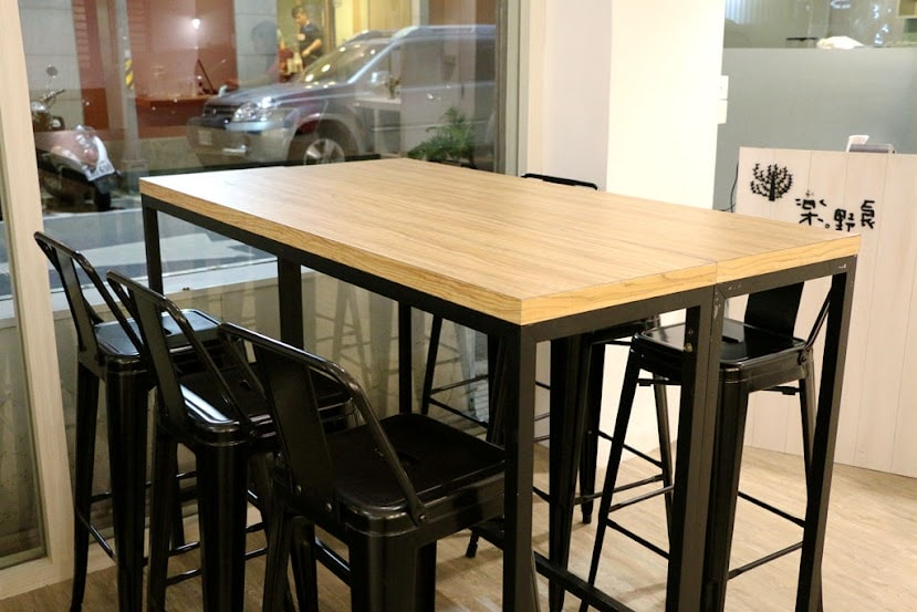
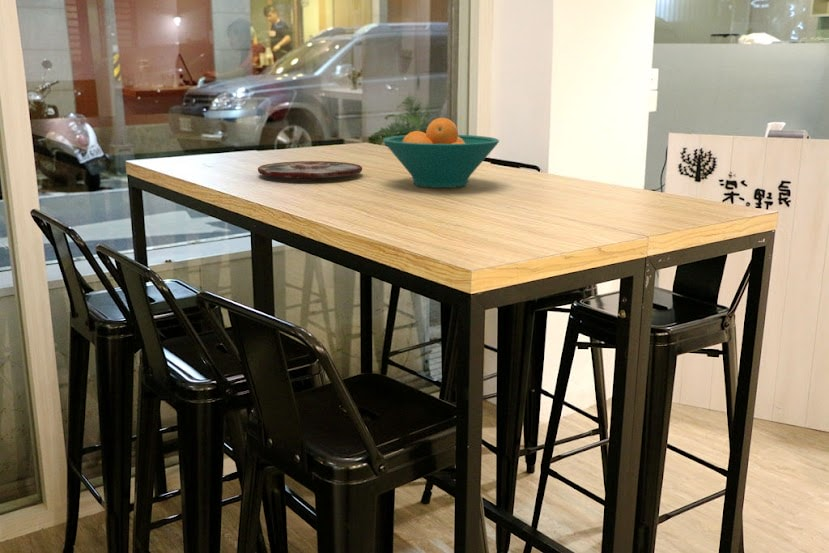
+ plate (310, 169)
+ fruit bowl (440, 151)
